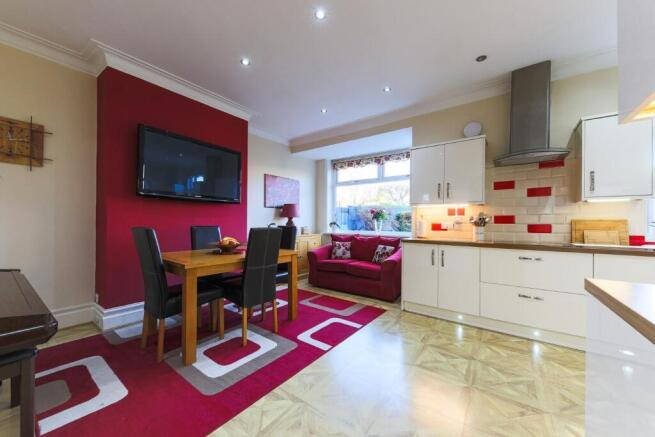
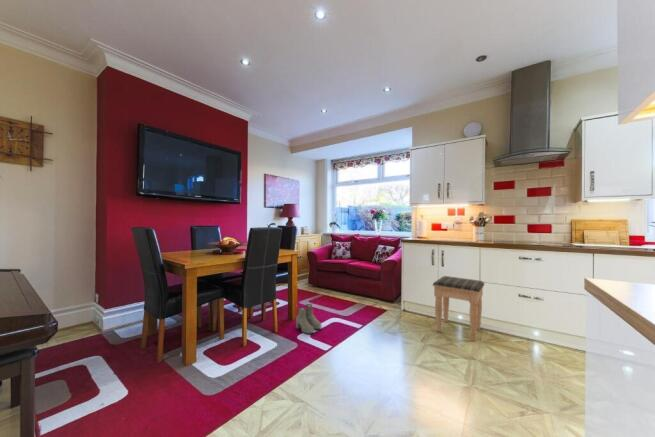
+ footstool (459, 299)
+ boots (308, 317)
